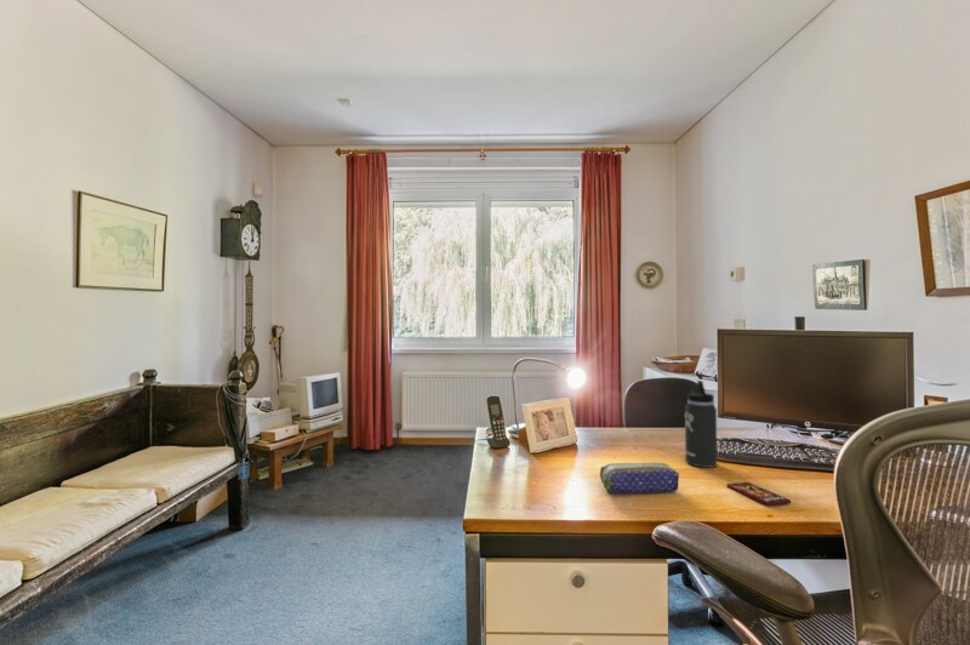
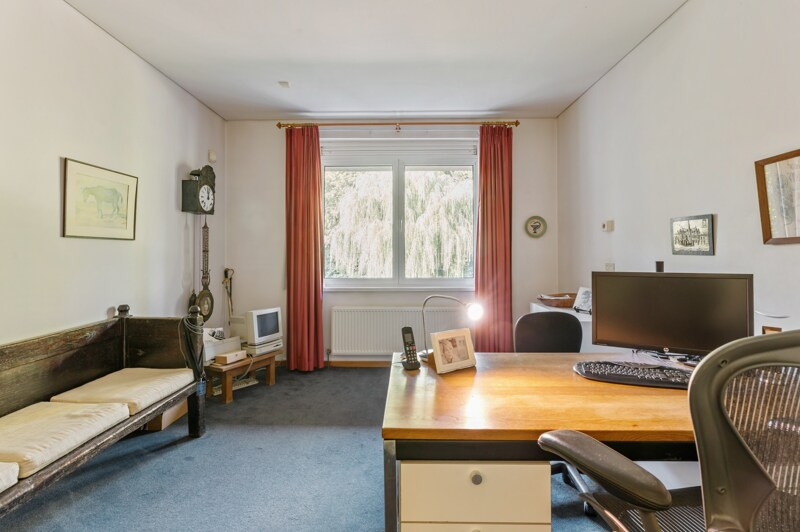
- thermos bottle (698, 421)
- smartphone (757, 492)
- pencil case (638, 476)
